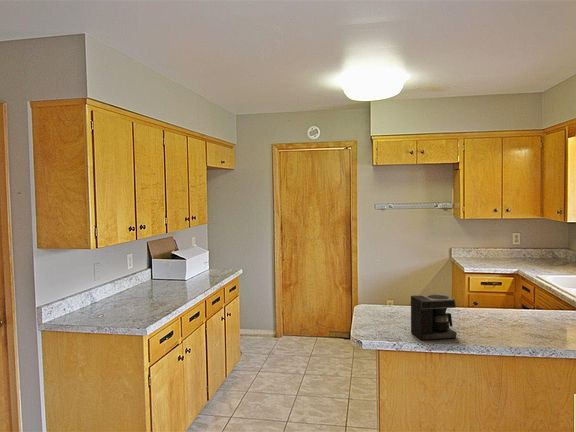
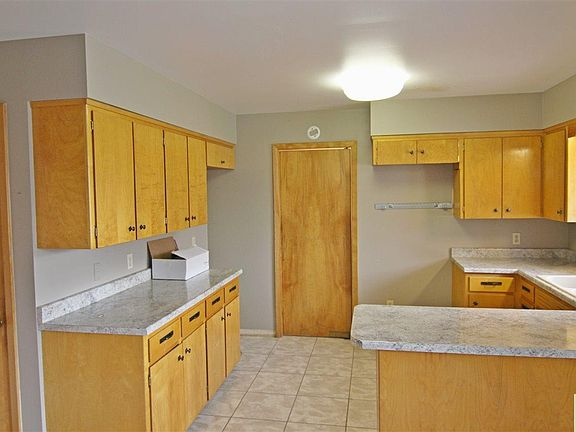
- coffee maker (422, 309)
